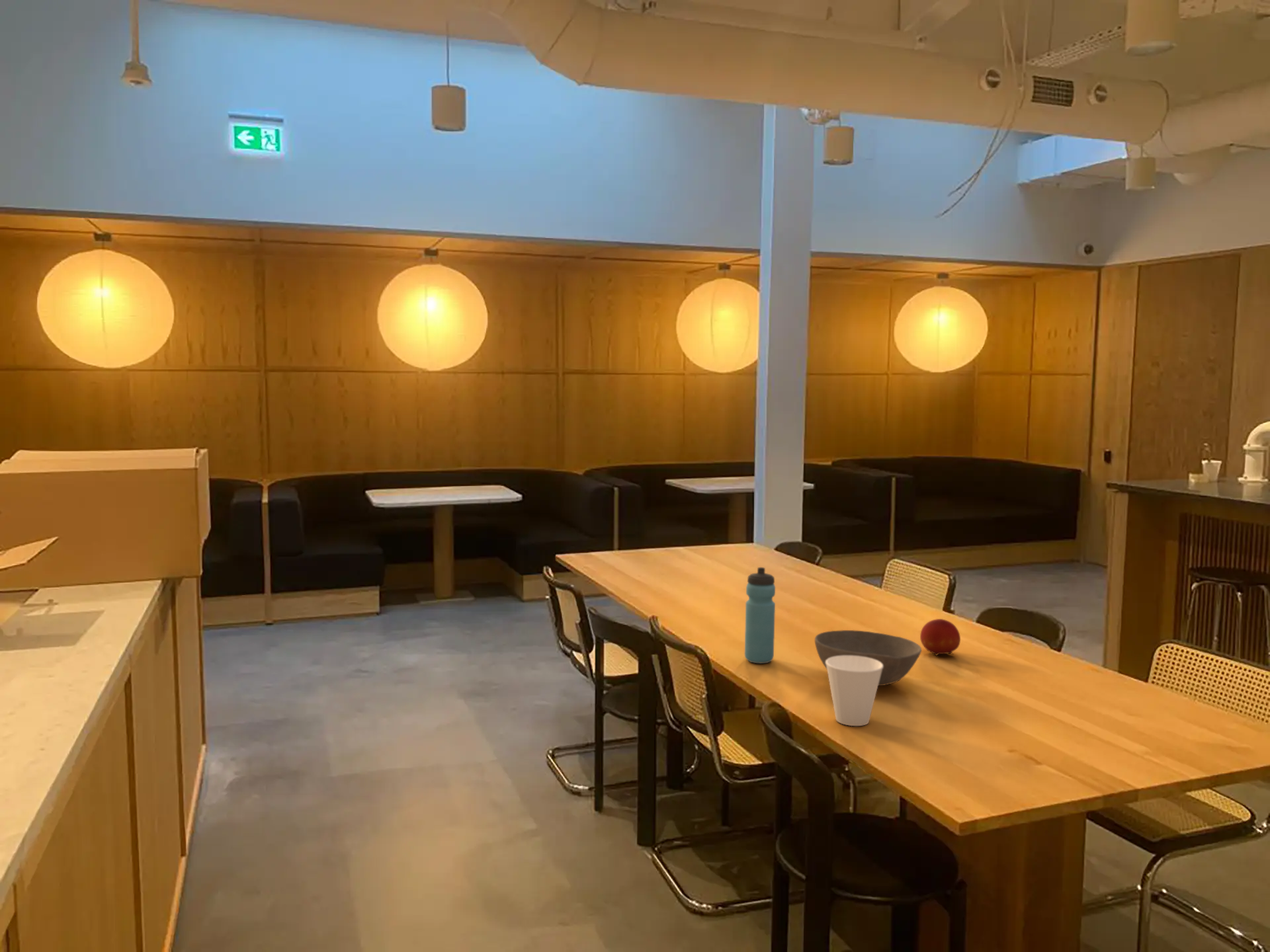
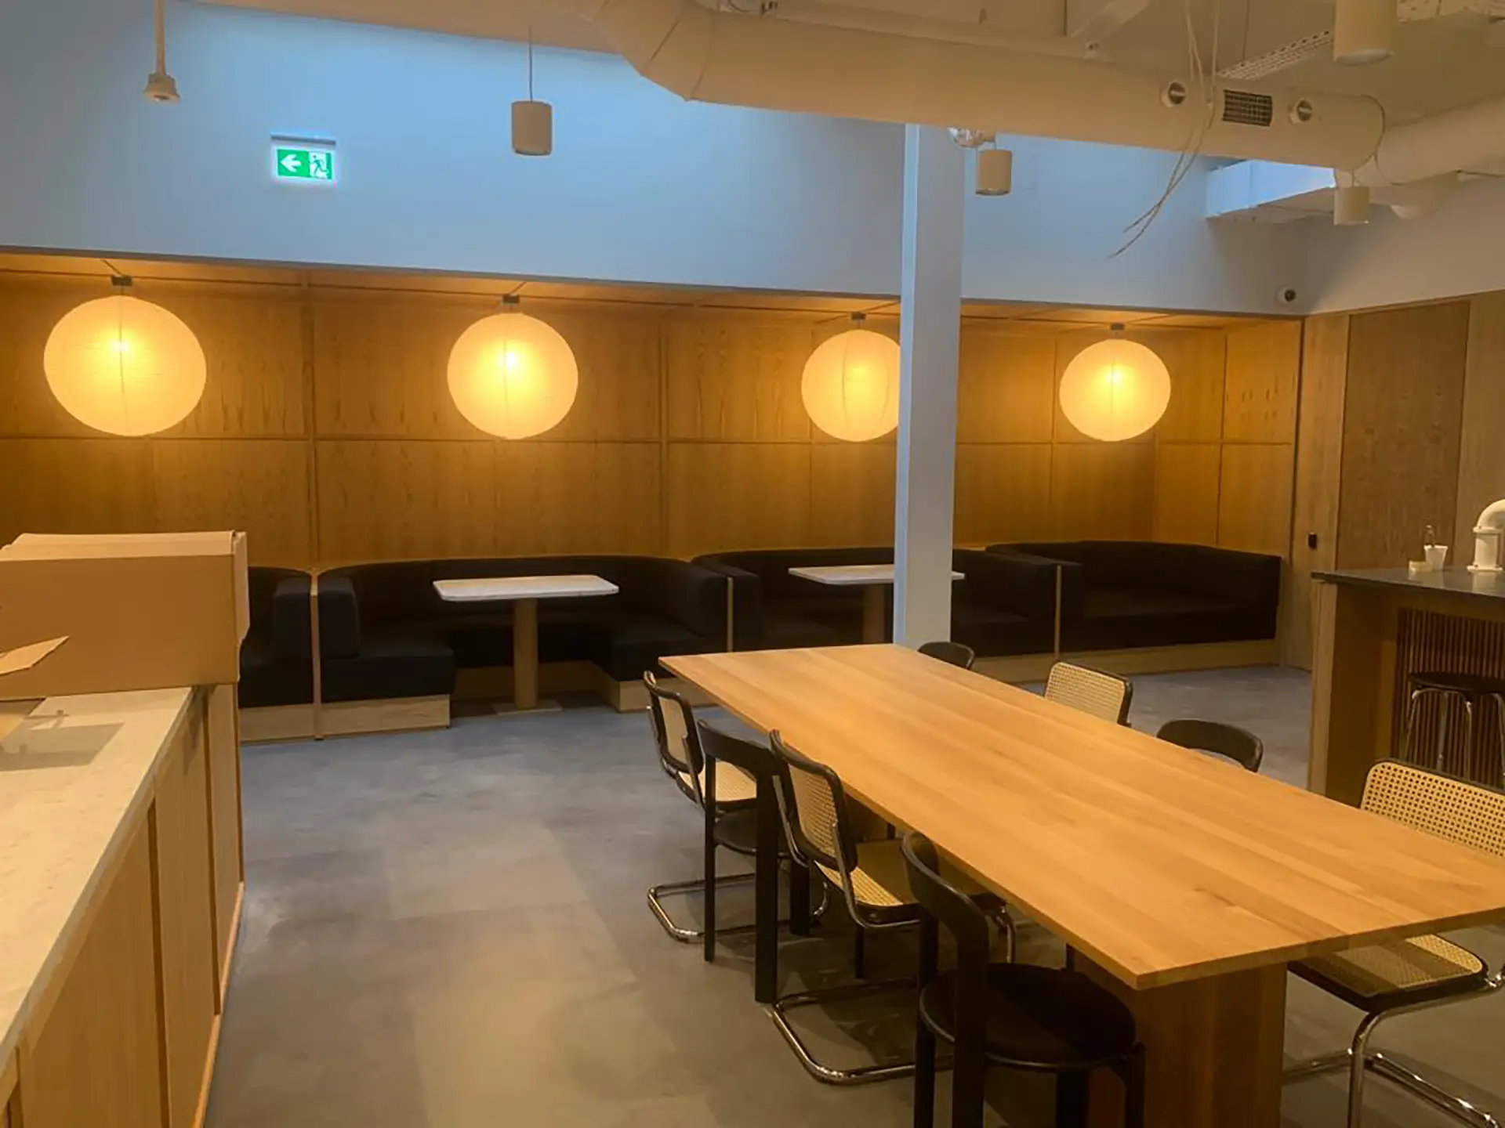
- cup (853, 692)
- fruit (940, 636)
- water bottle (760, 614)
- bowl (867, 657)
